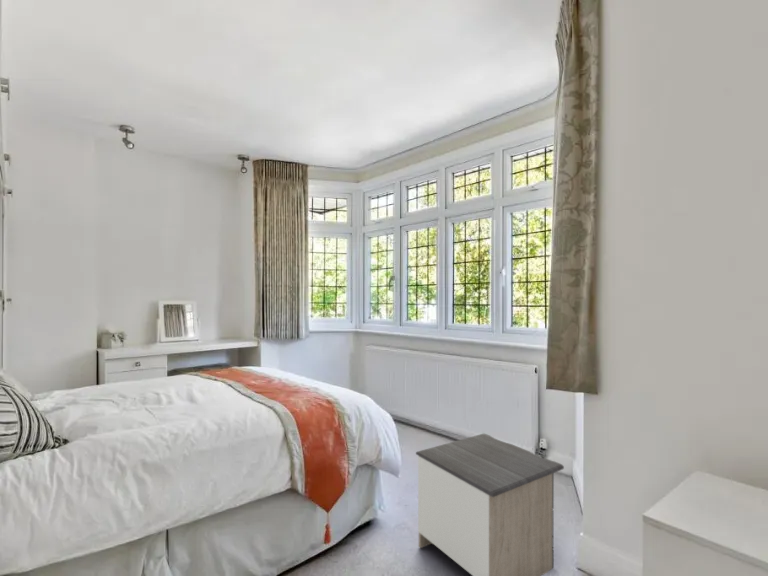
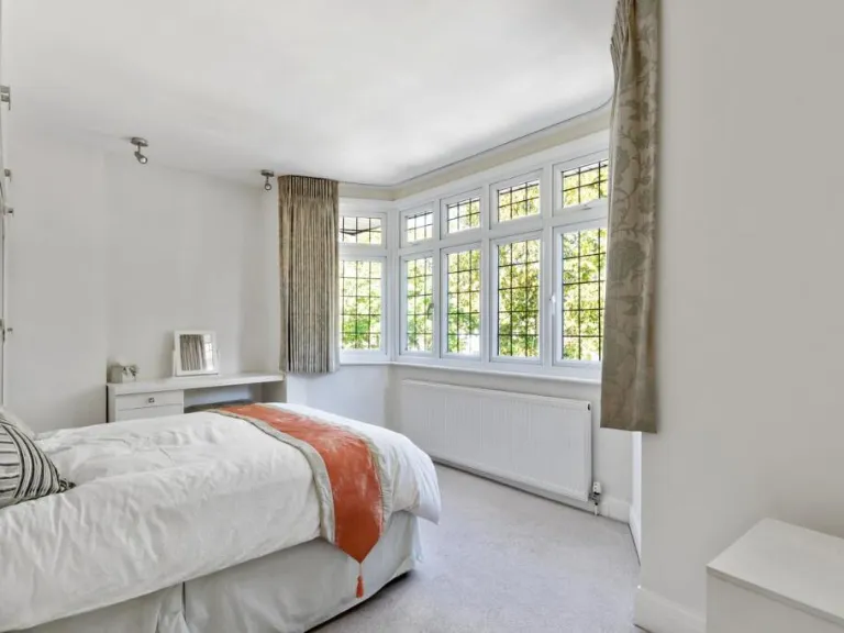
- nightstand (487, 506)
